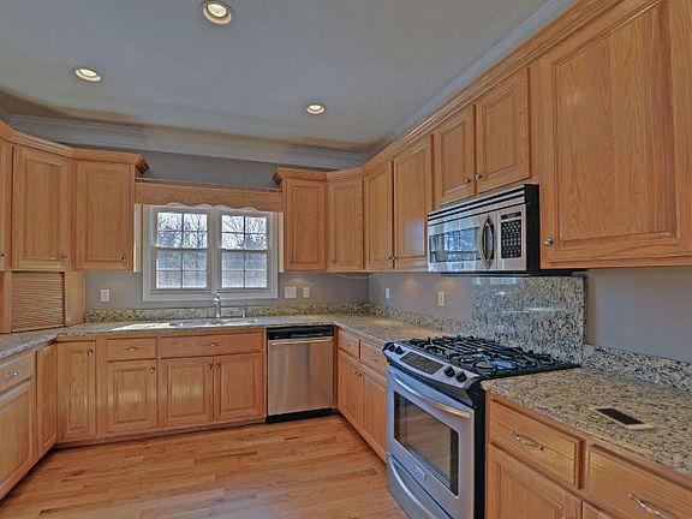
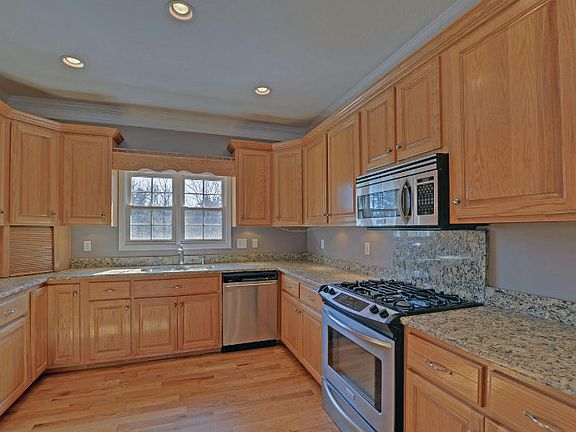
- cell phone (619, 417)
